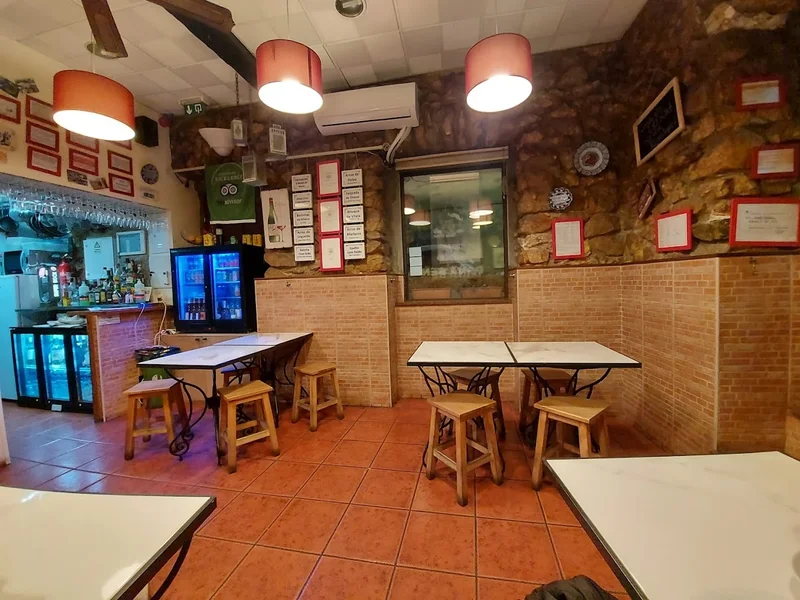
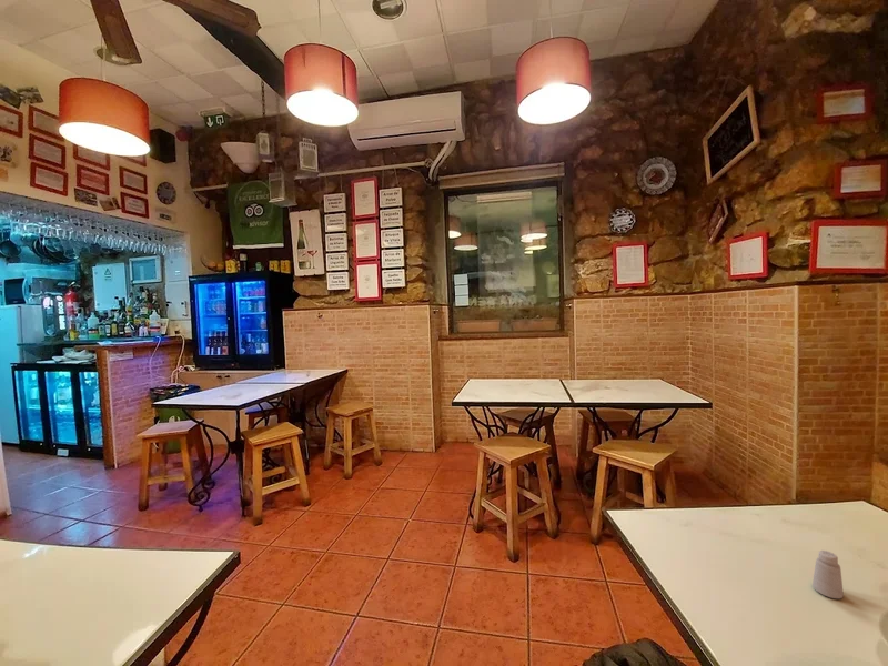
+ saltshaker (827, 572)
